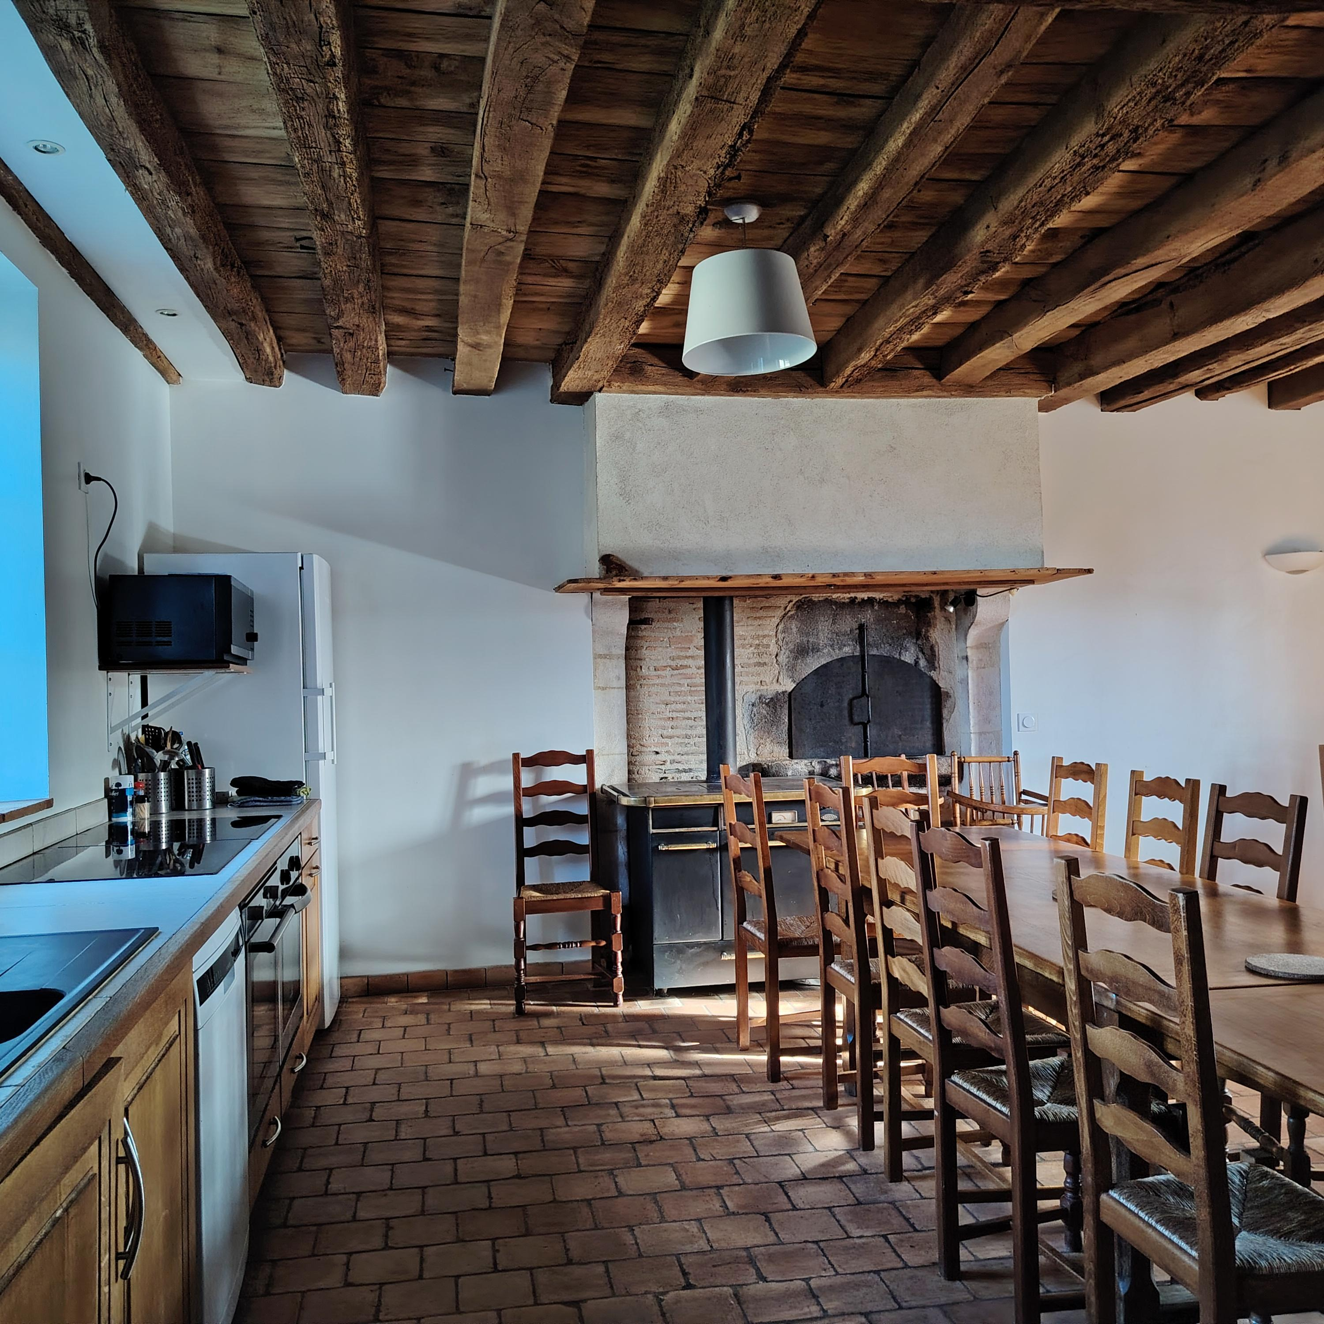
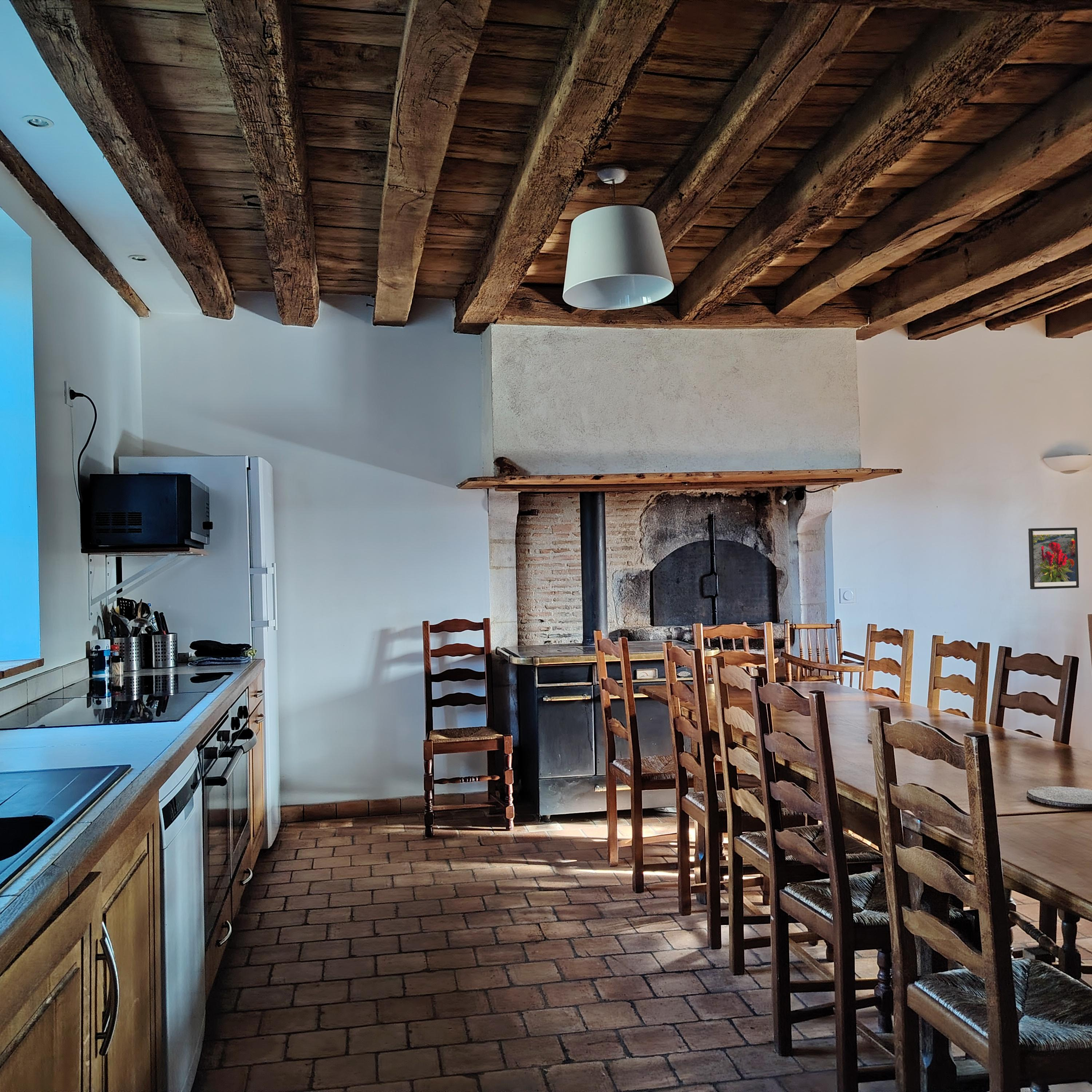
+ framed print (1053, 558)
